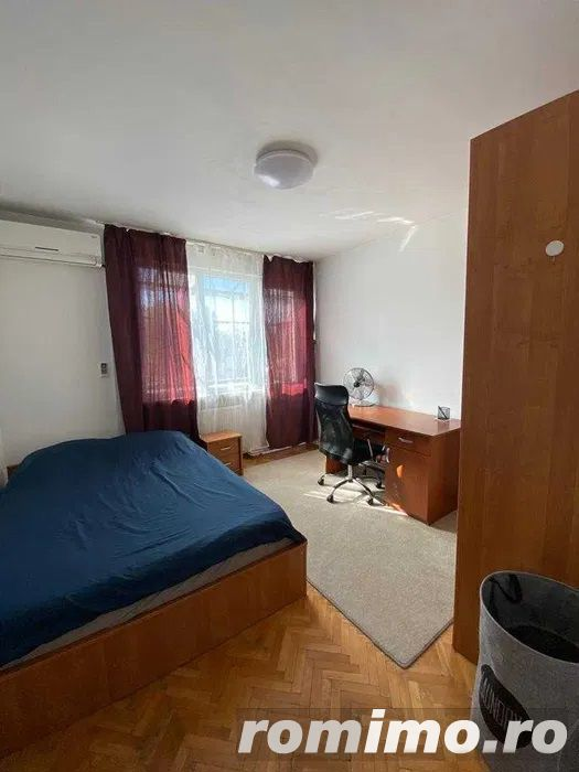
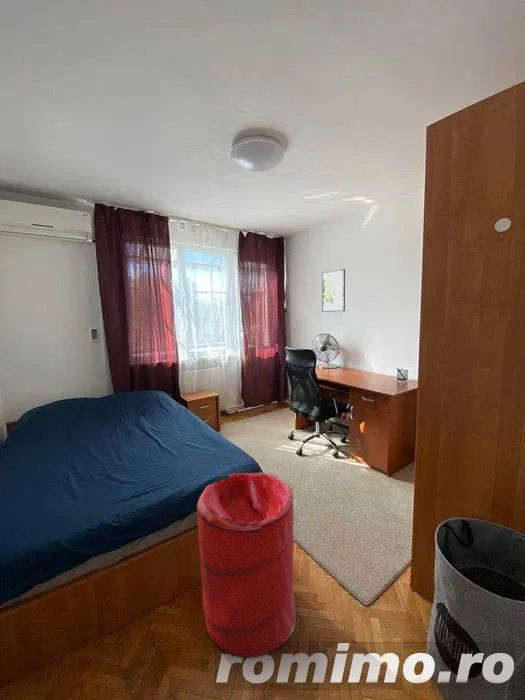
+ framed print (333, 291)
+ laundry hamper (247, 549)
